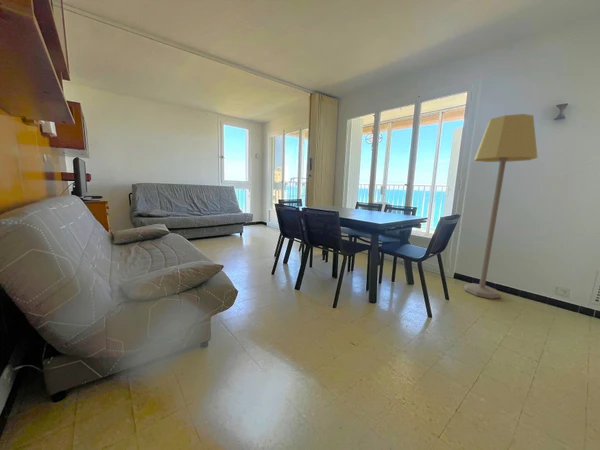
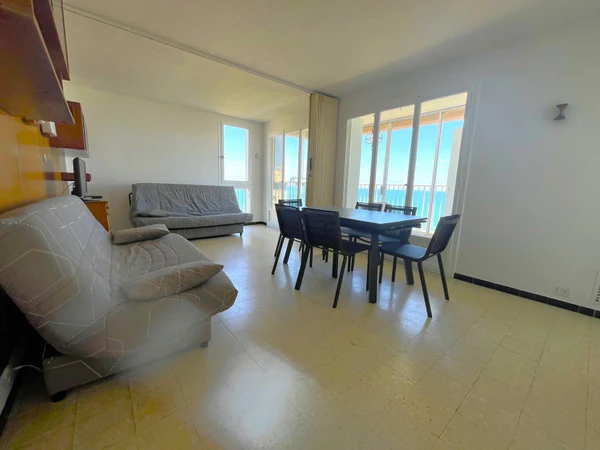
- lamp (494, 210)
